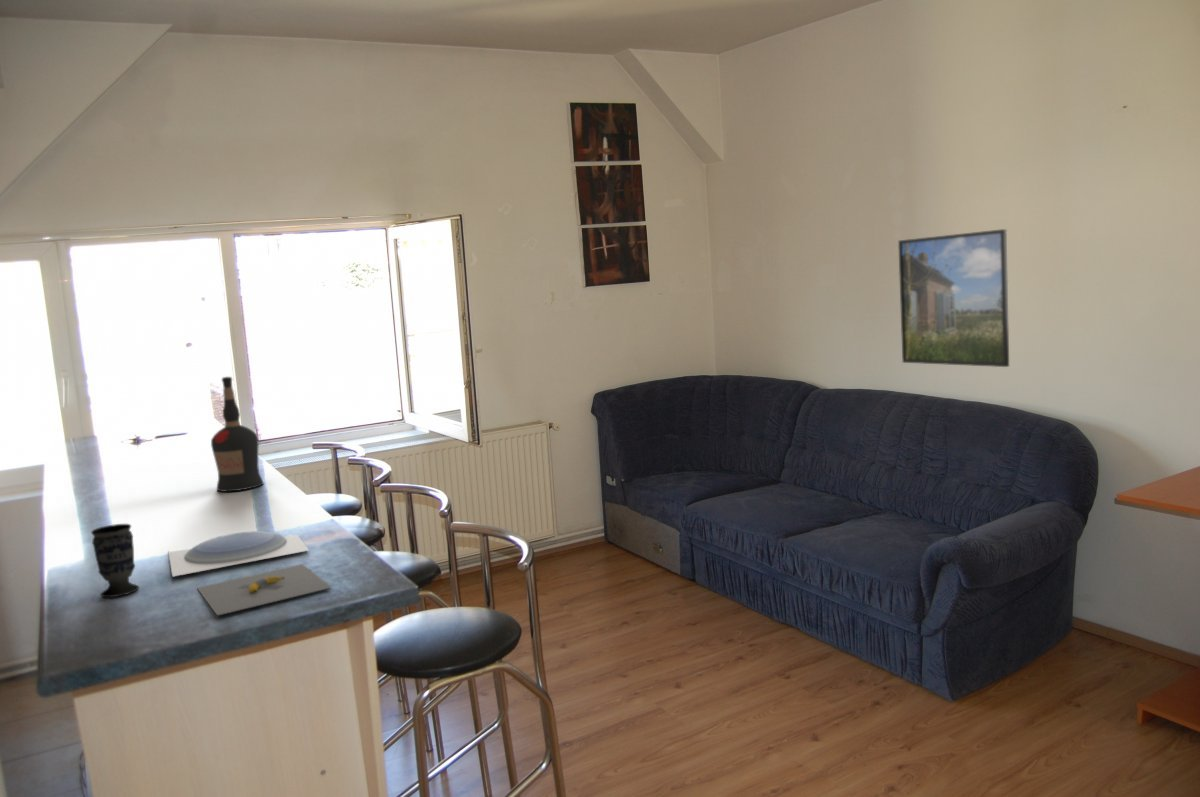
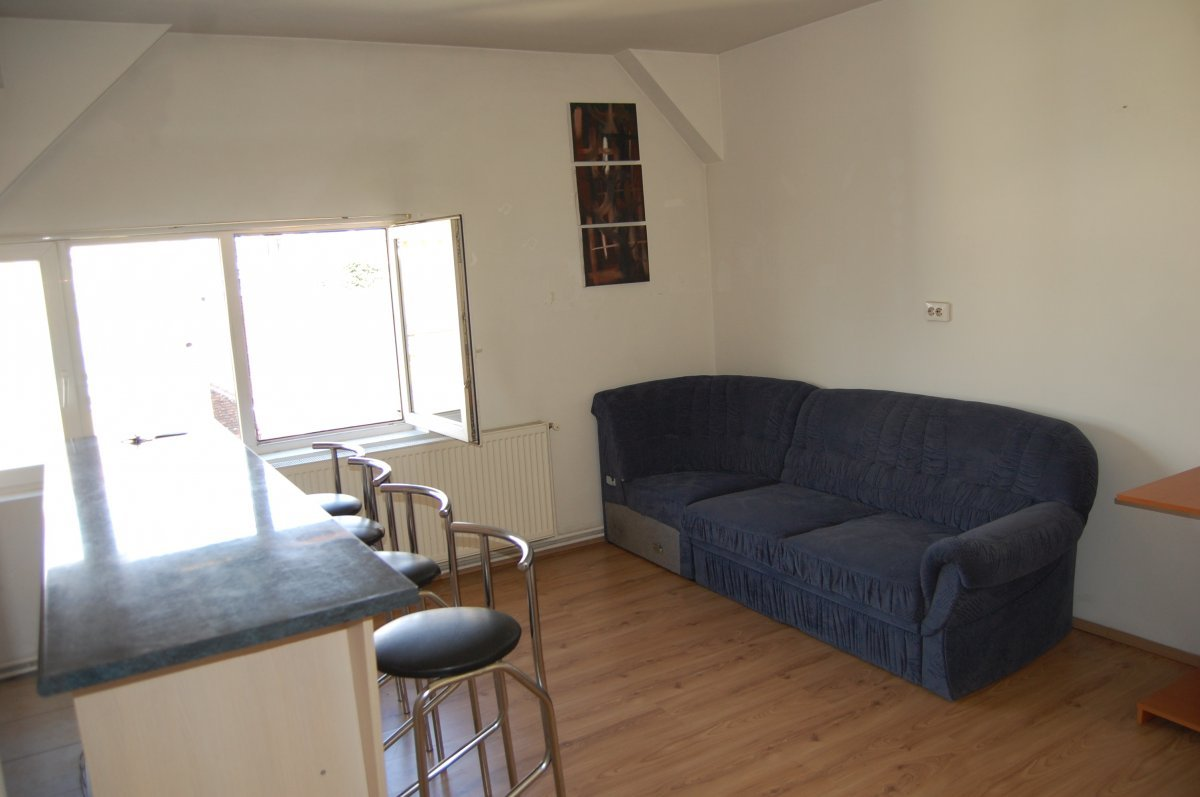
- cup (115, 560)
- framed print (951, 300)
- banana (262, 584)
- bowl (235, 543)
- liquor bottle (233, 432)
